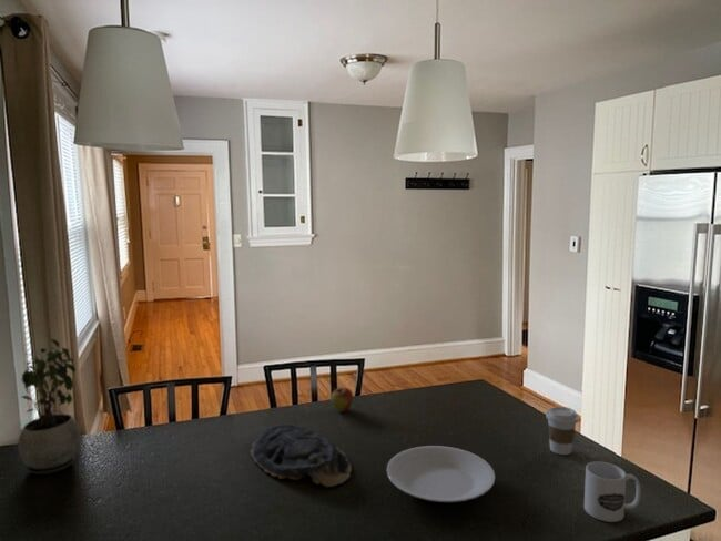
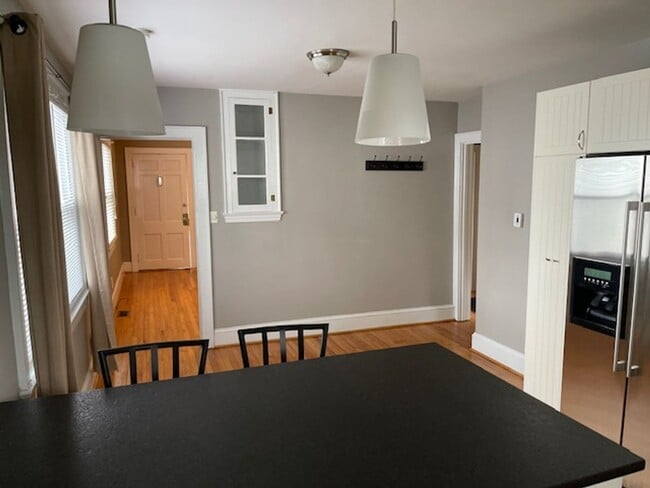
- coffee cup (561, 430)
- mug (612, 491)
- decorative bowl (298, 448)
- plate (439, 478)
- potted plant (44, 401)
- apple (342, 398)
